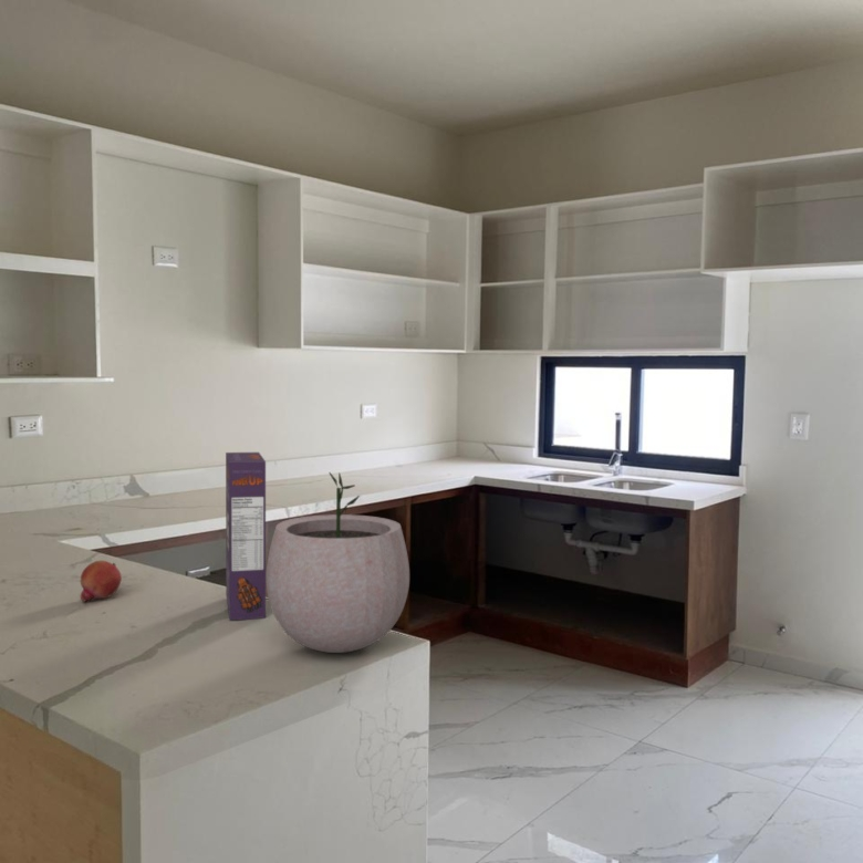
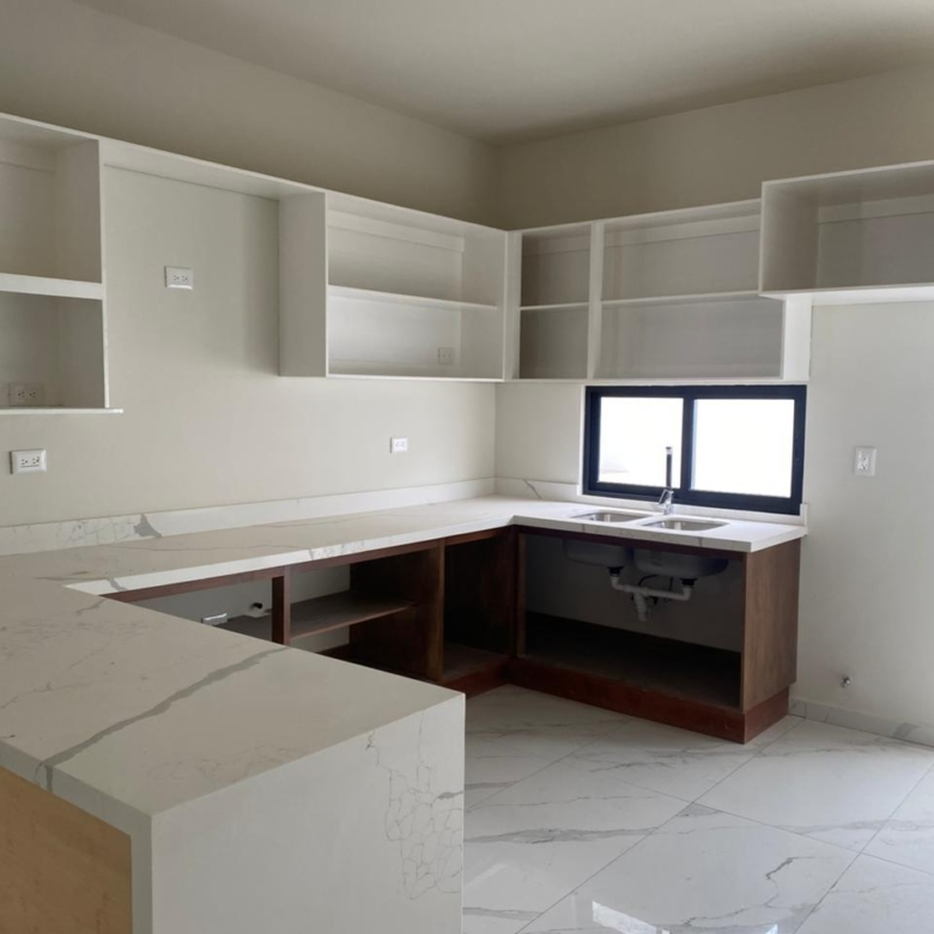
- plant pot (339, 559)
- cereal box (245, 531)
- fruit (100, 580)
